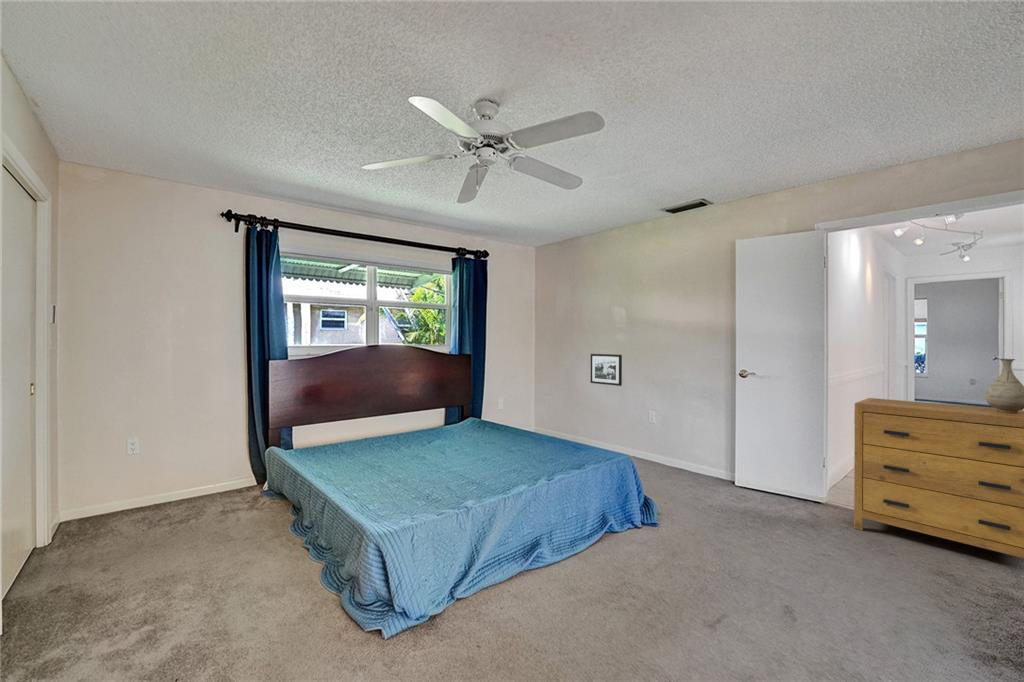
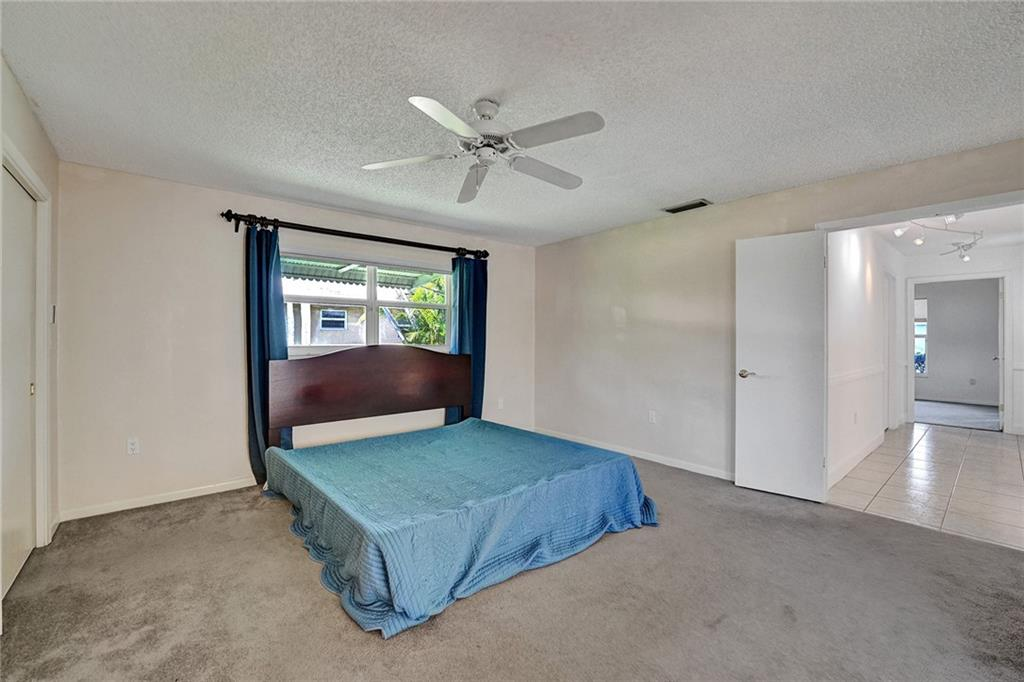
- vase (1007, 385)
- dresser (946, 474)
- picture frame (605, 369)
